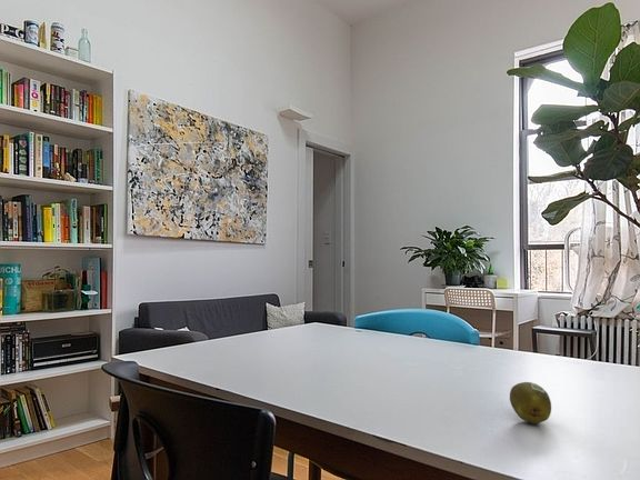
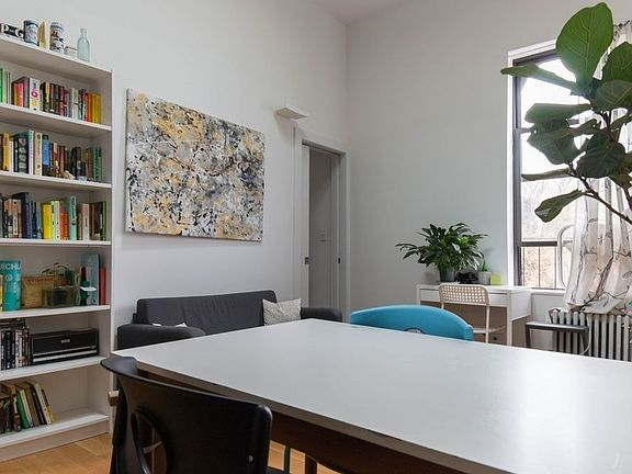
- fruit (530, 402)
